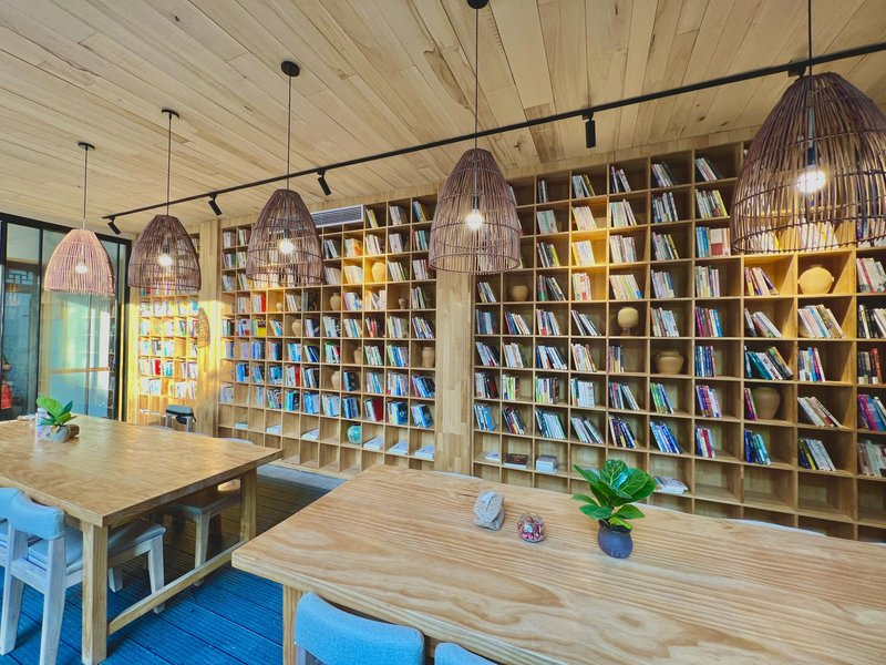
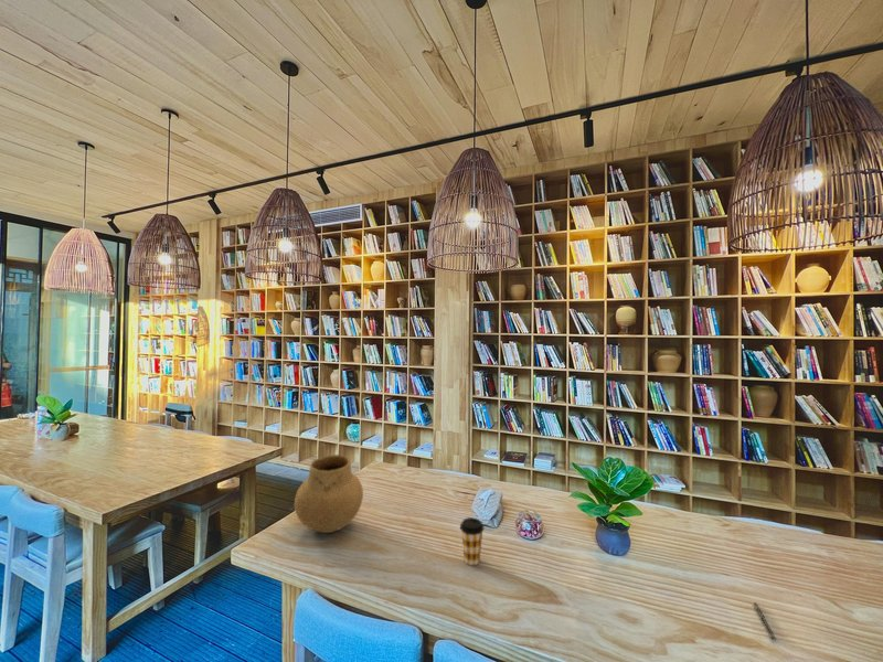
+ pen (763, 619)
+ ceramic pot (329, 493)
+ coffee cup (471, 541)
